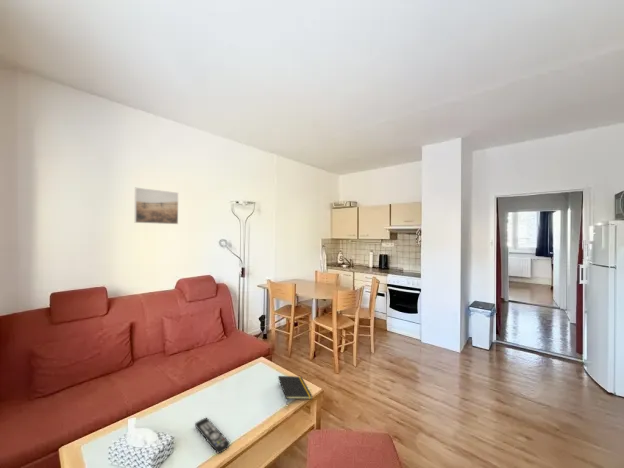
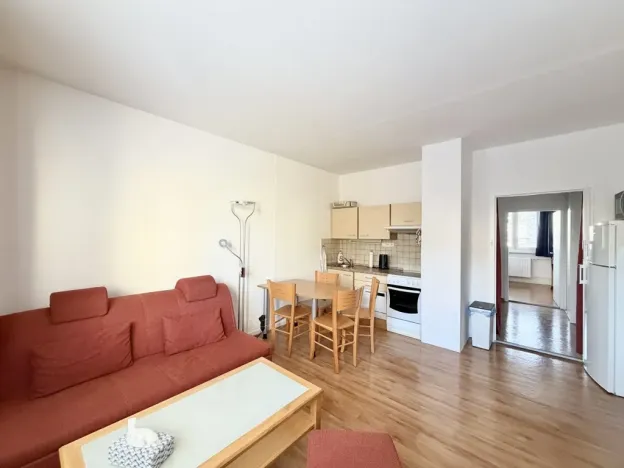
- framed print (157, 206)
- notepad (294, 386)
- remote control (211, 434)
